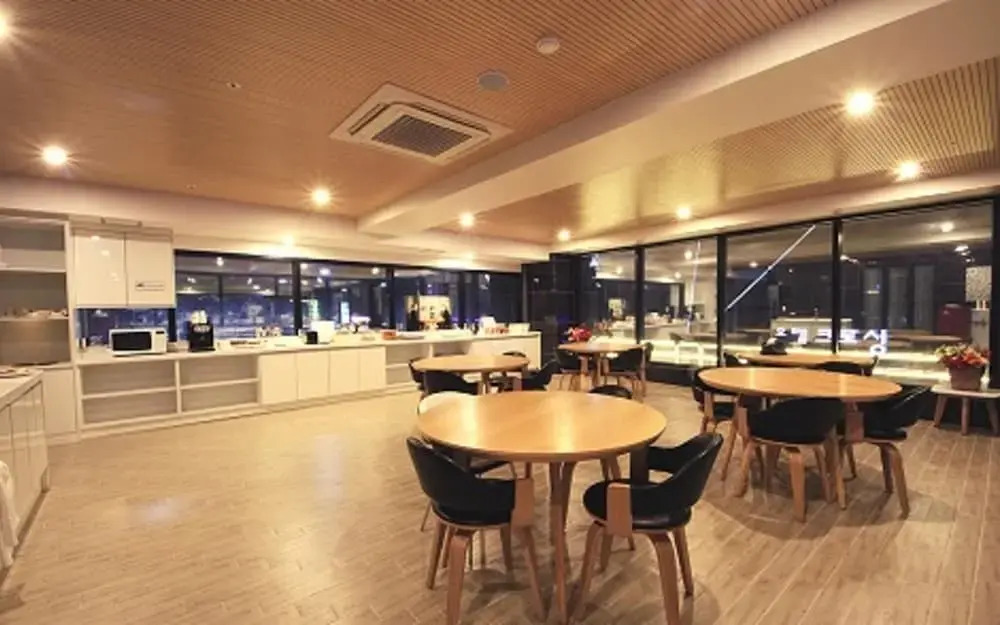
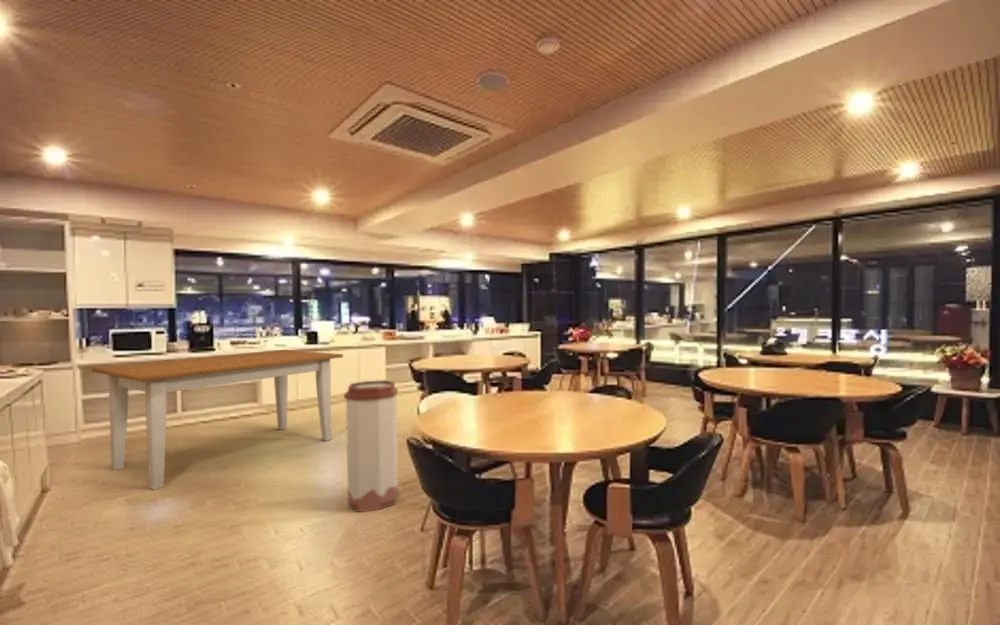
+ table (229, 383)
+ trash can (372, 442)
